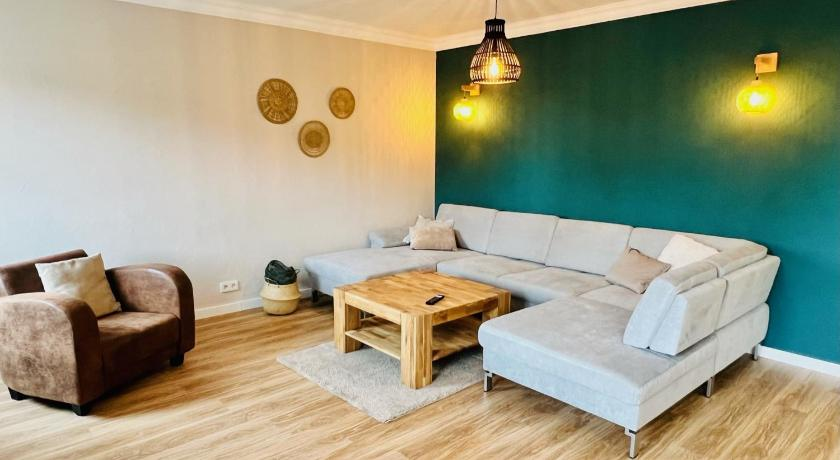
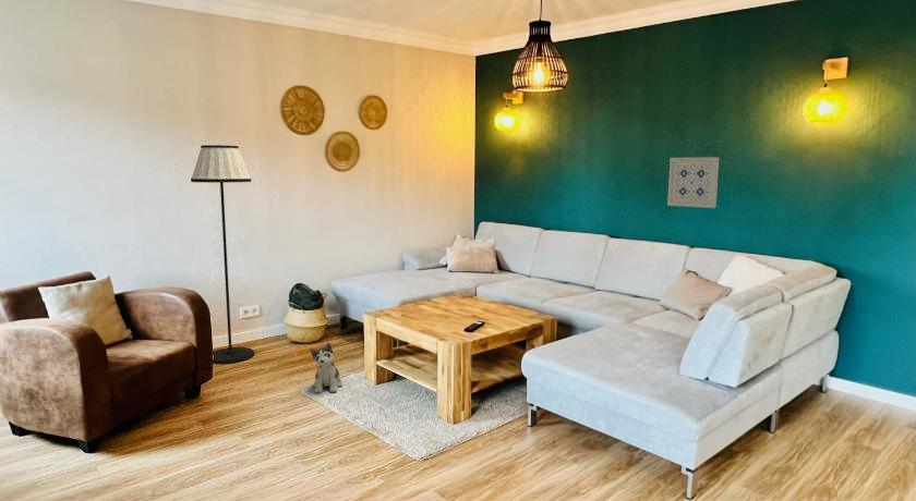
+ floor lamp (225, 253)
+ wall art (692, 182)
+ plush toy (326, 363)
